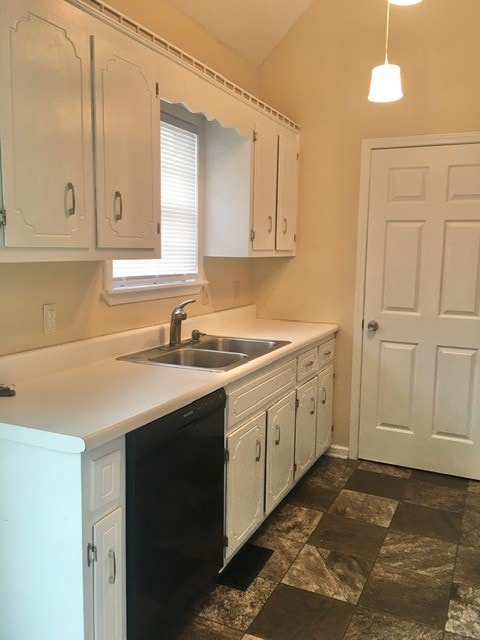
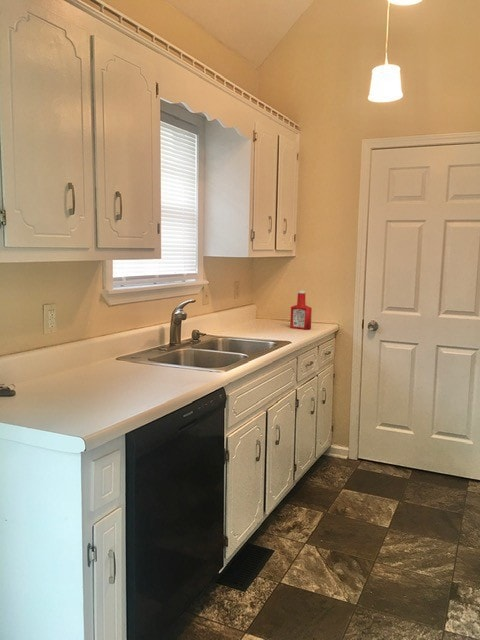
+ soap bottle (301, 309)
